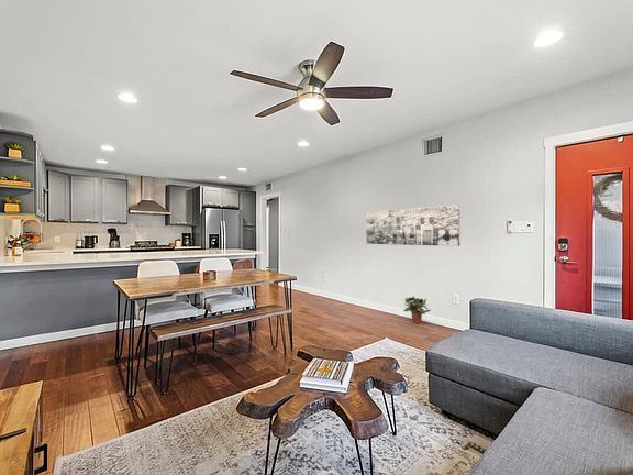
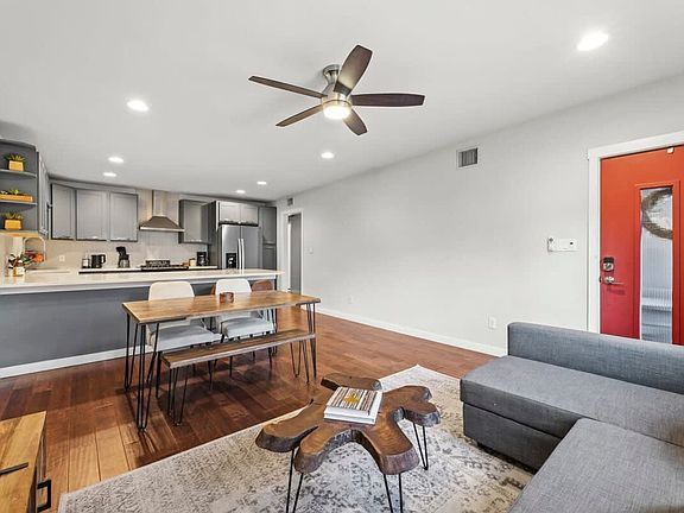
- wall art (407, 227)
- potted plant (417, 309)
